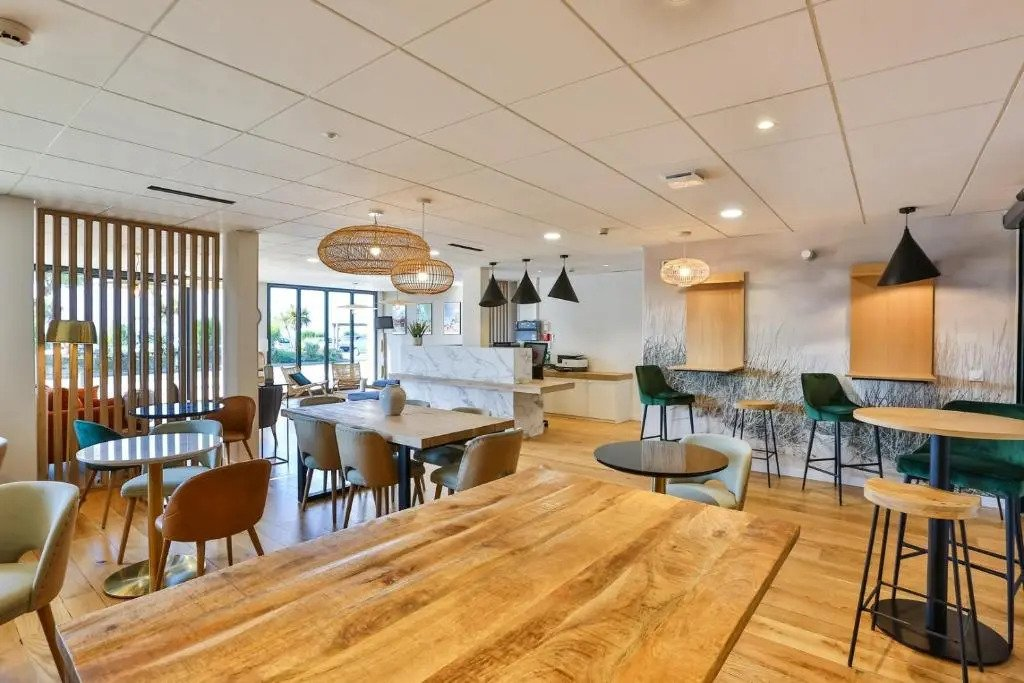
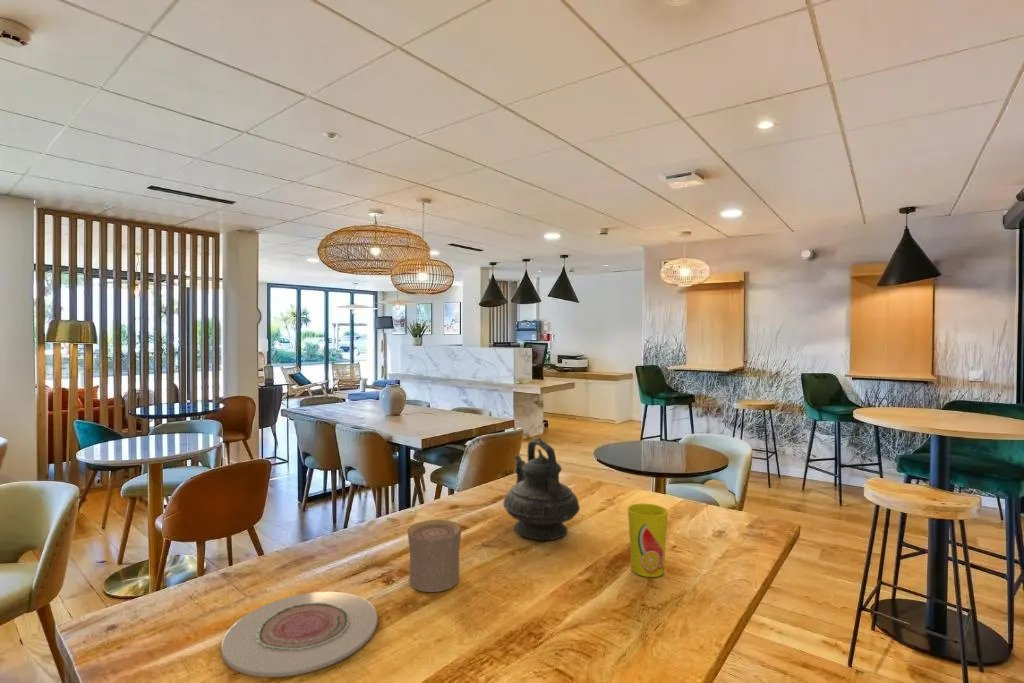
+ teapot (536, 481)
+ cup (647, 539)
+ plate (303, 627)
+ cup (434, 554)
